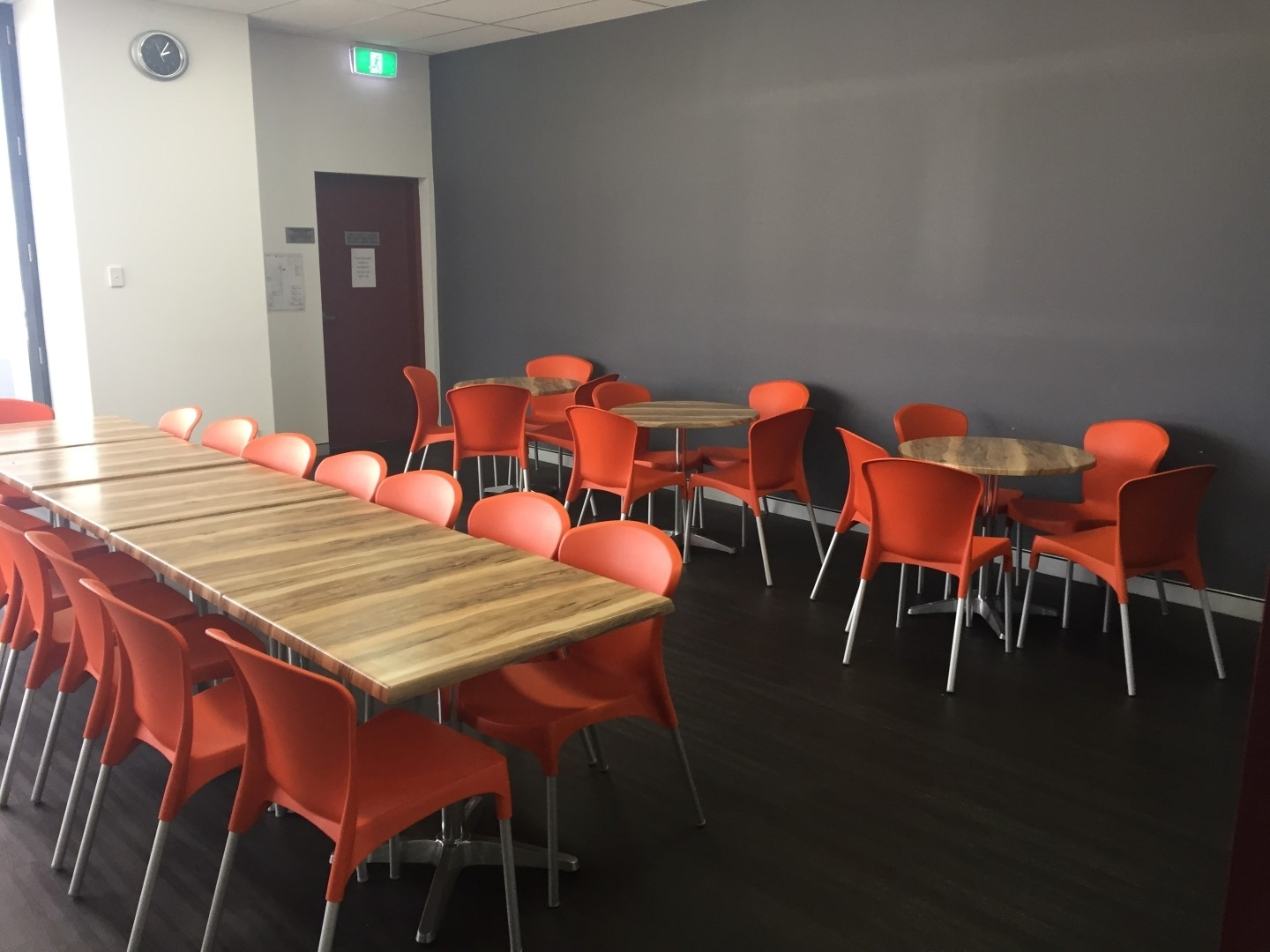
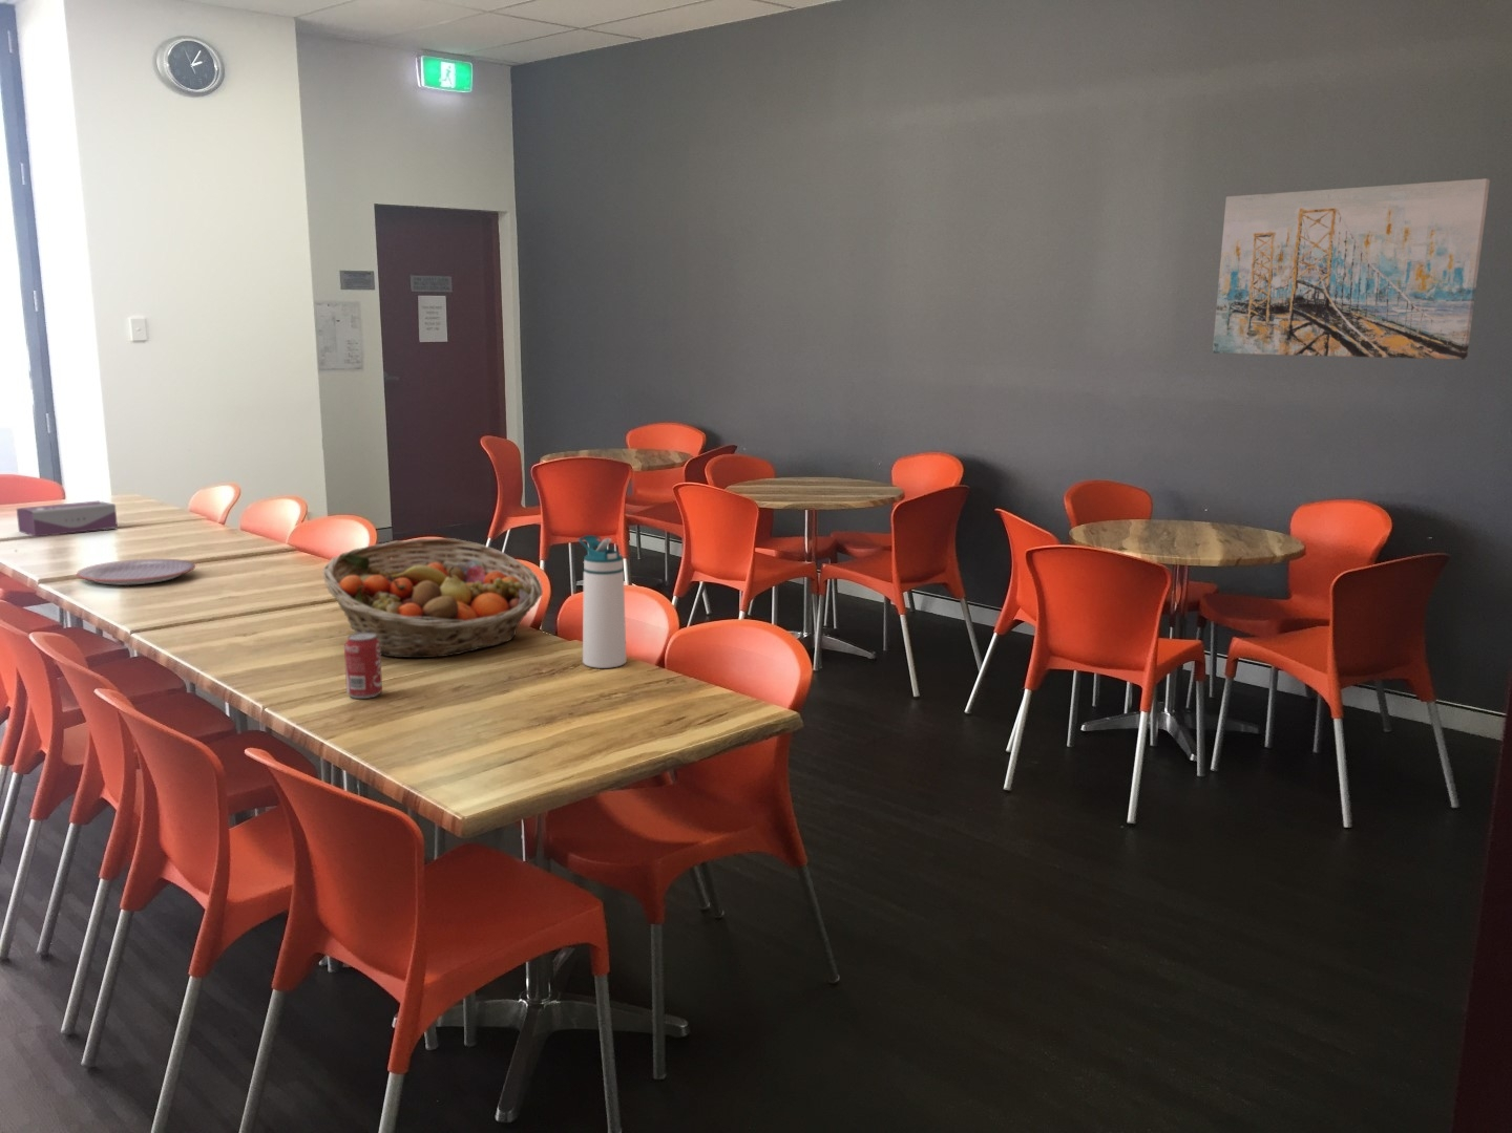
+ plate (138, 572)
+ wall art (1339, 273)
+ water bottle (600, 599)
+ tissue box (67, 518)
+ beverage can (363, 665)
+ fruit basket (435, 595)
